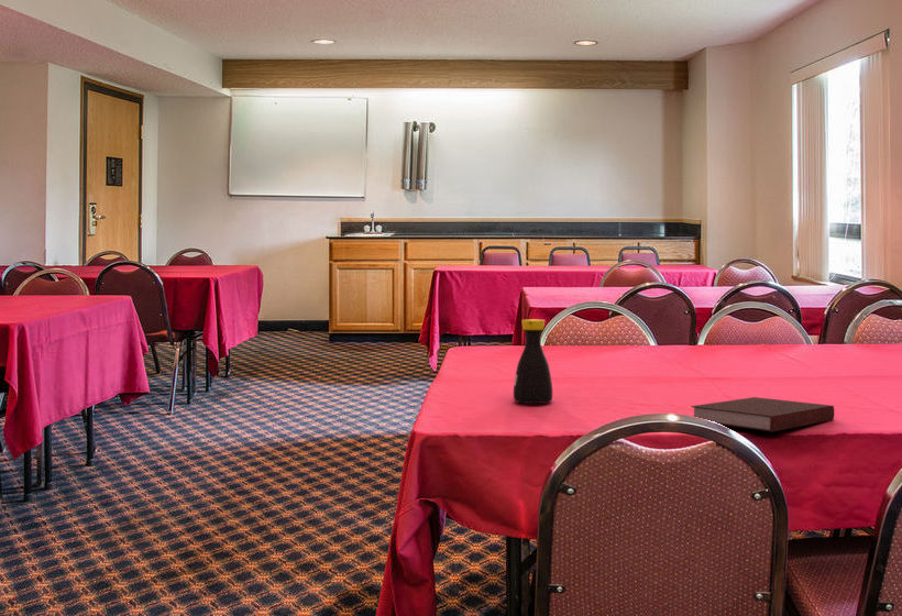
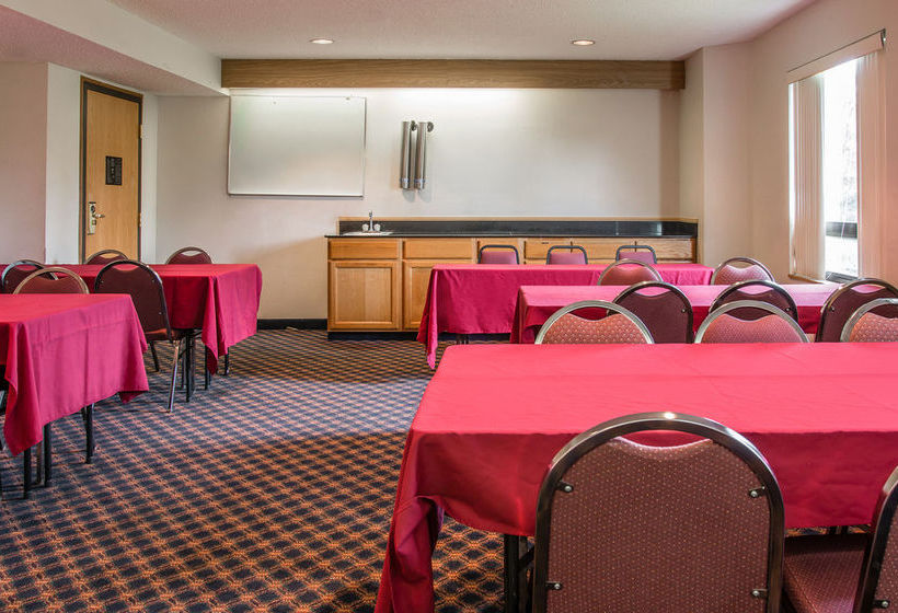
- bottle (532, 360)
- notebook (762, 413)
